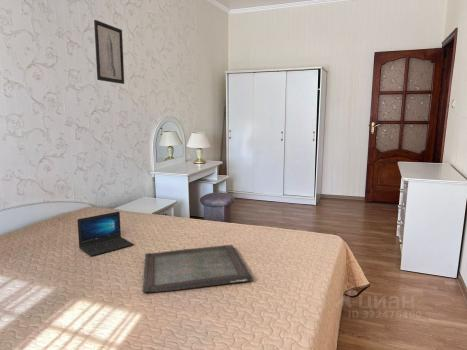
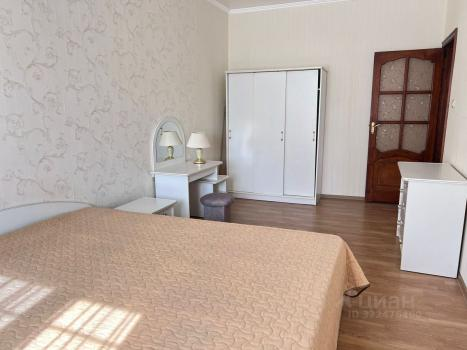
- wall art (110, 53)
- laptop (105, 232)
- serving tray (194, 264)
